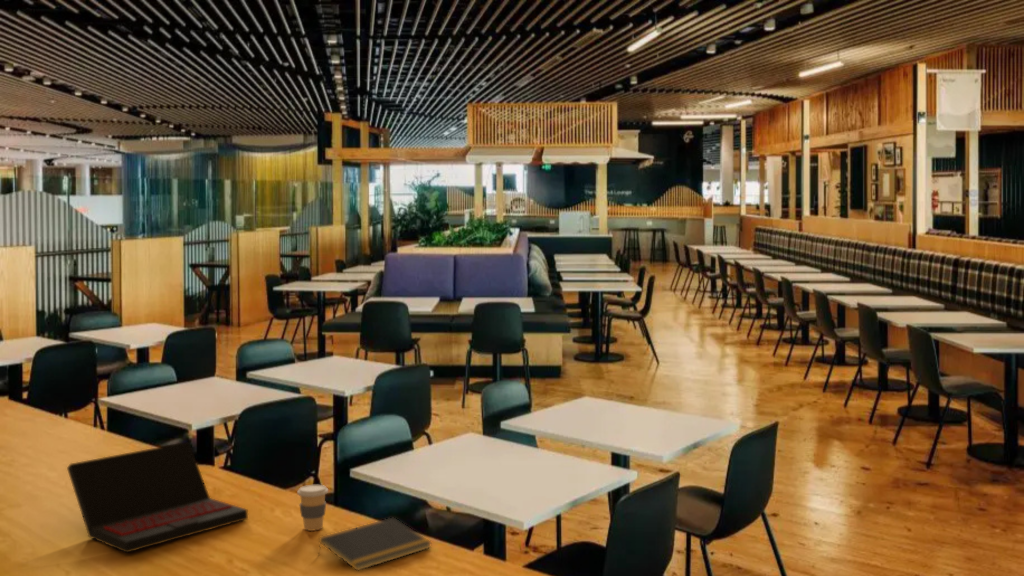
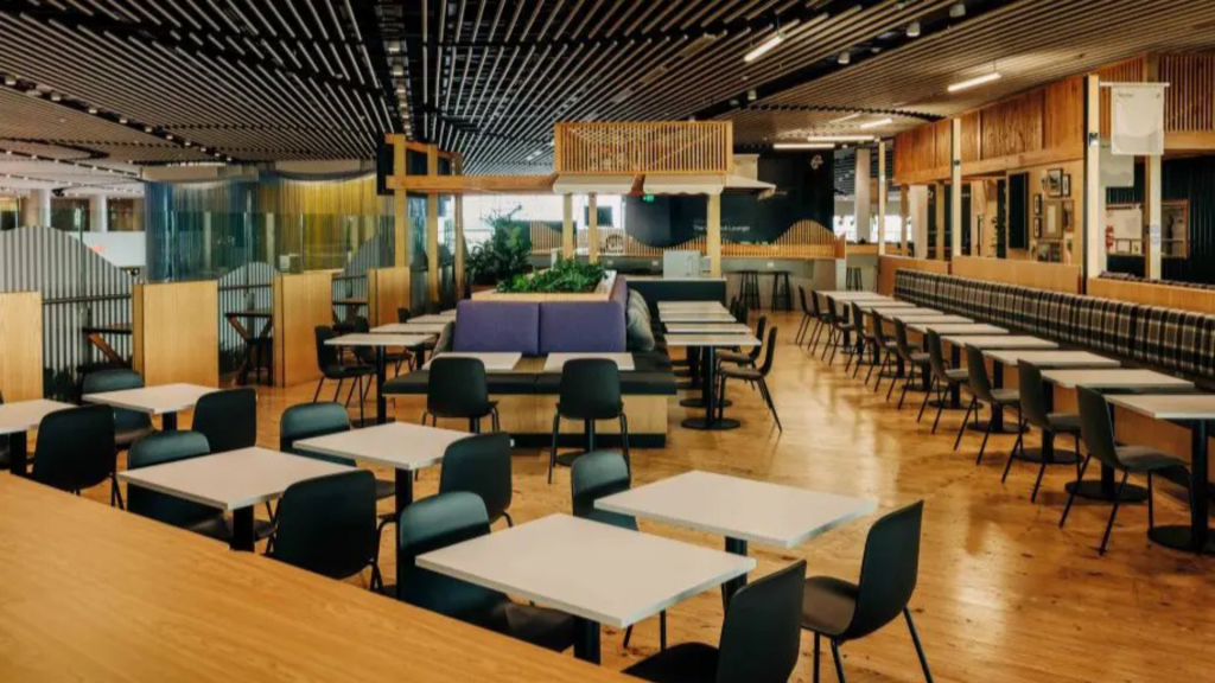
- notepad (376, 542)
- laptop (158, 491)
- coffee cup (313, 507)
